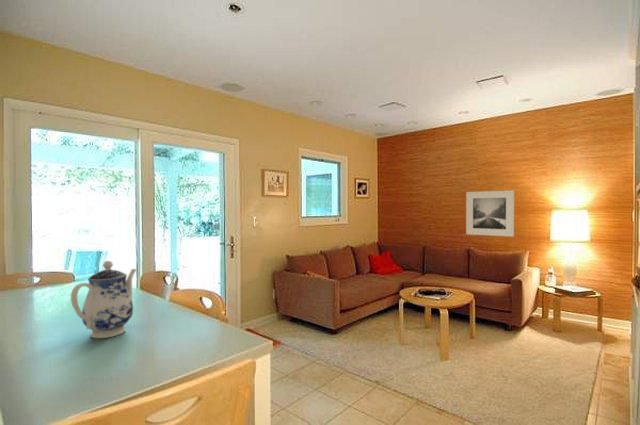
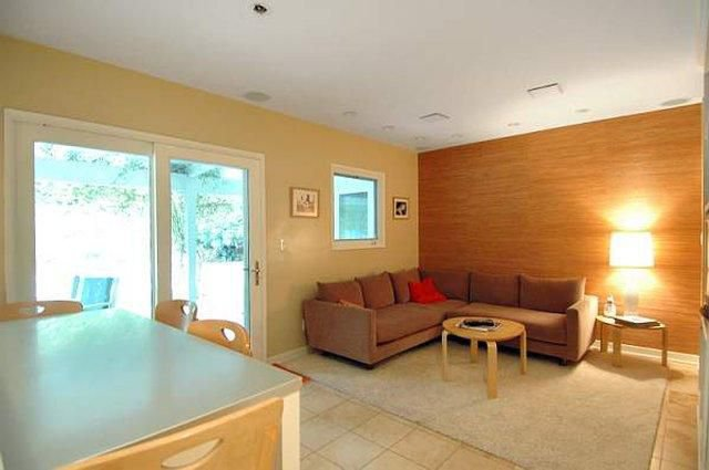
- teapot (108, 296)
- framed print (489, 213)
